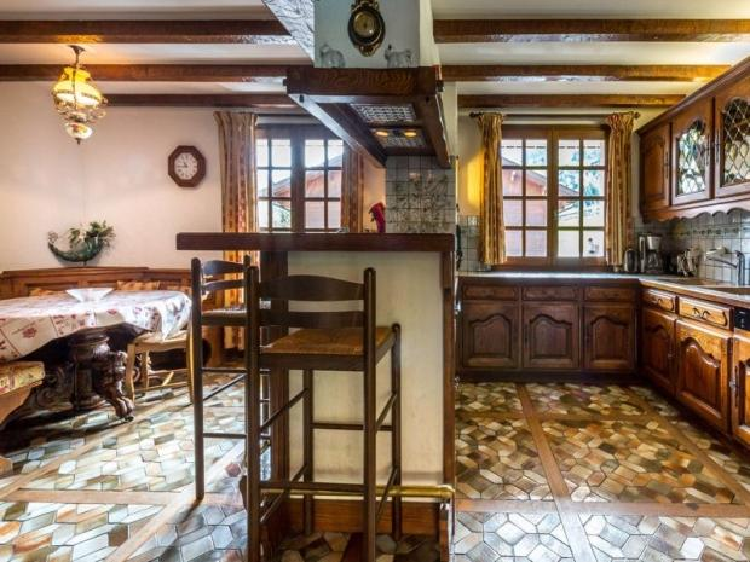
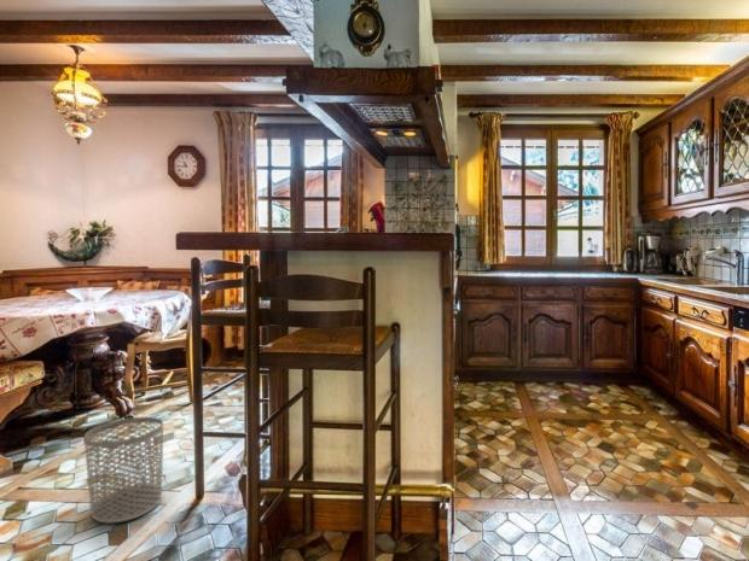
+ waste bin (126, 468)
